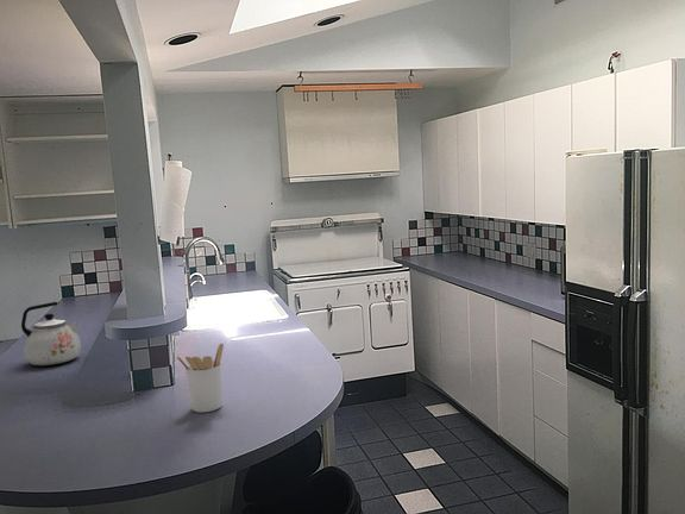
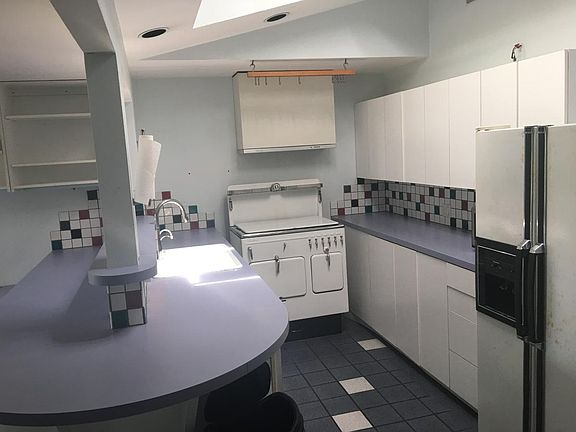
- kettle (51, 332)
- utensil holder (203, 378)
